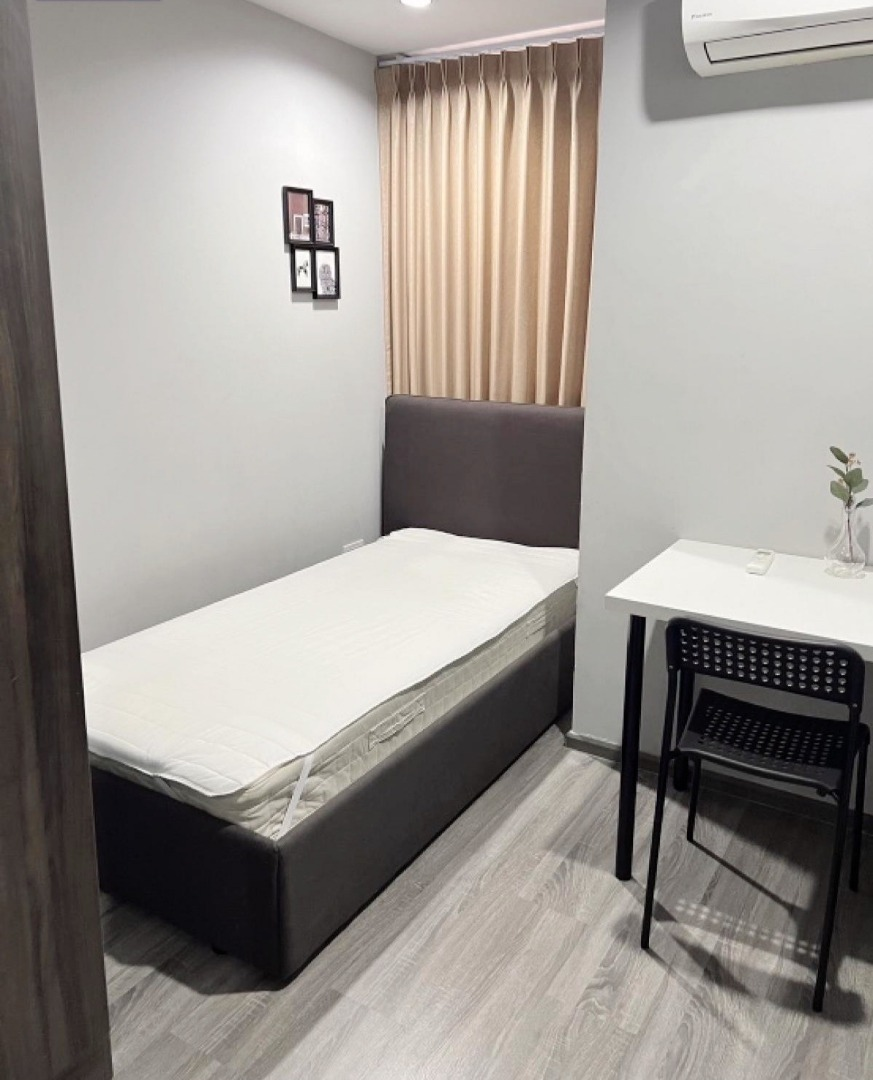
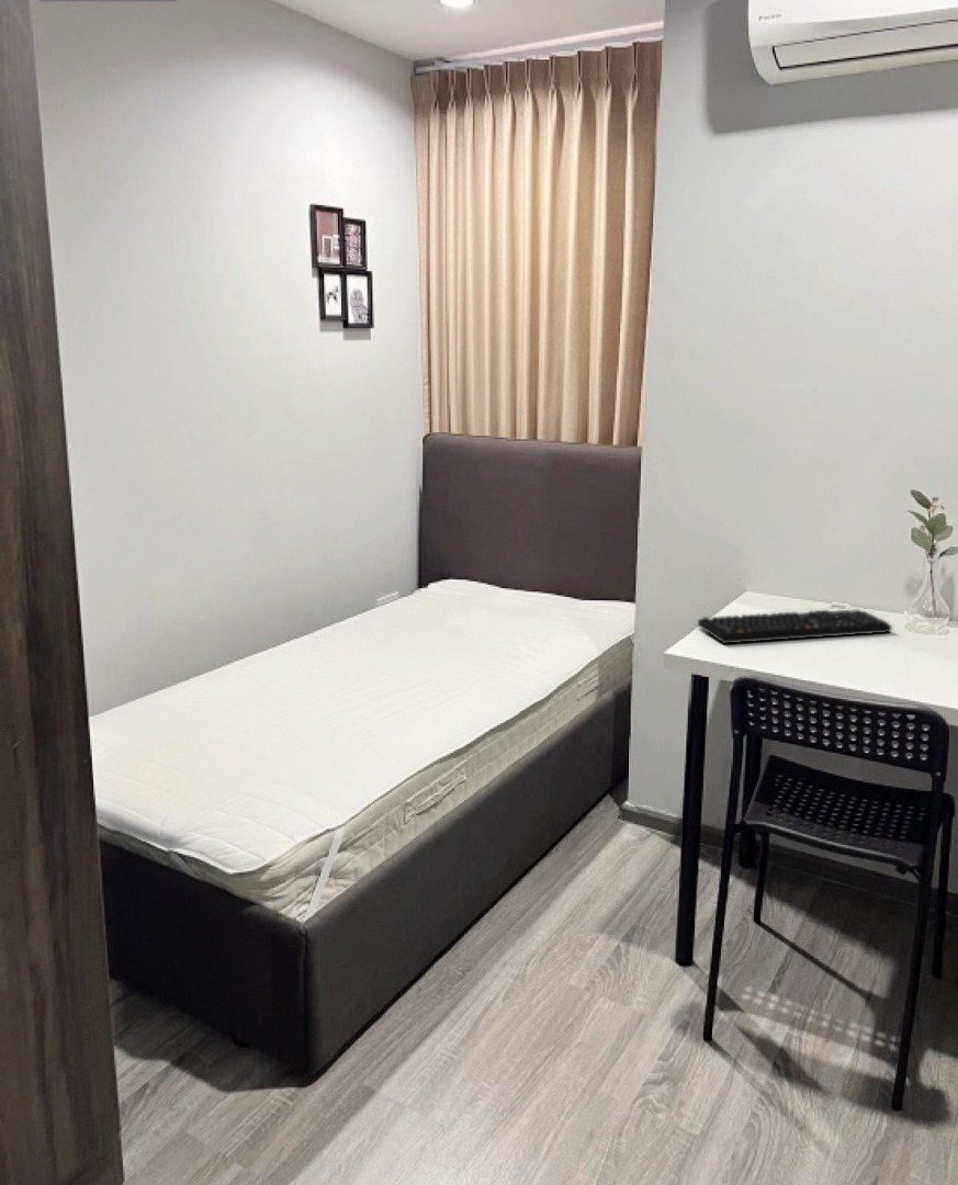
+ keyboard (794, 624)
